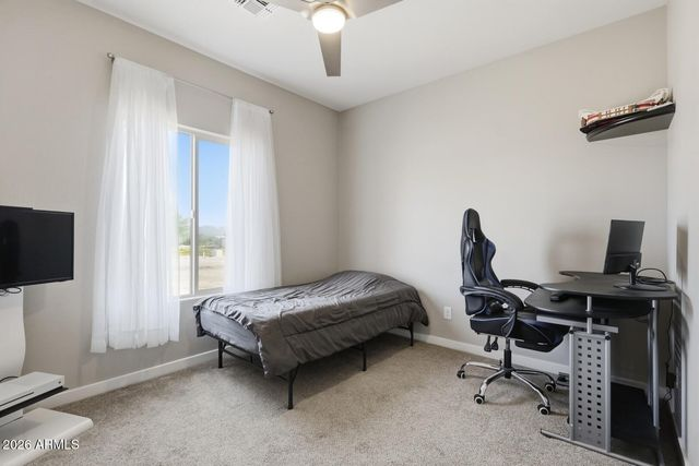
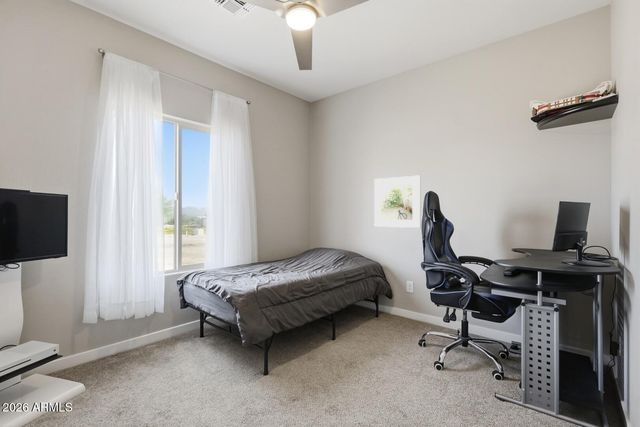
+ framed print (396, 202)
